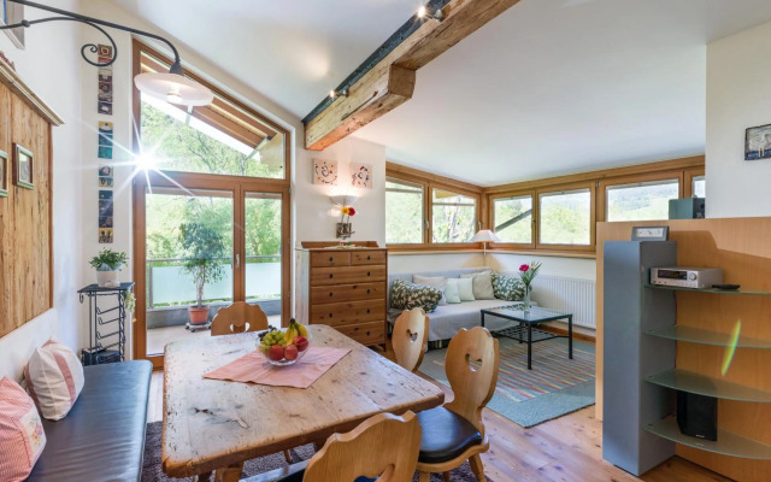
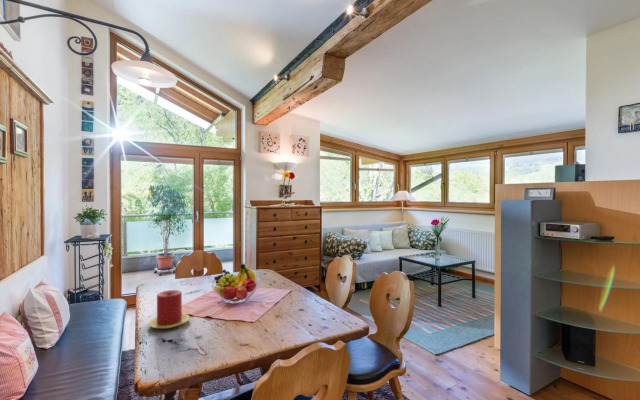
+ candle (169, 308)
